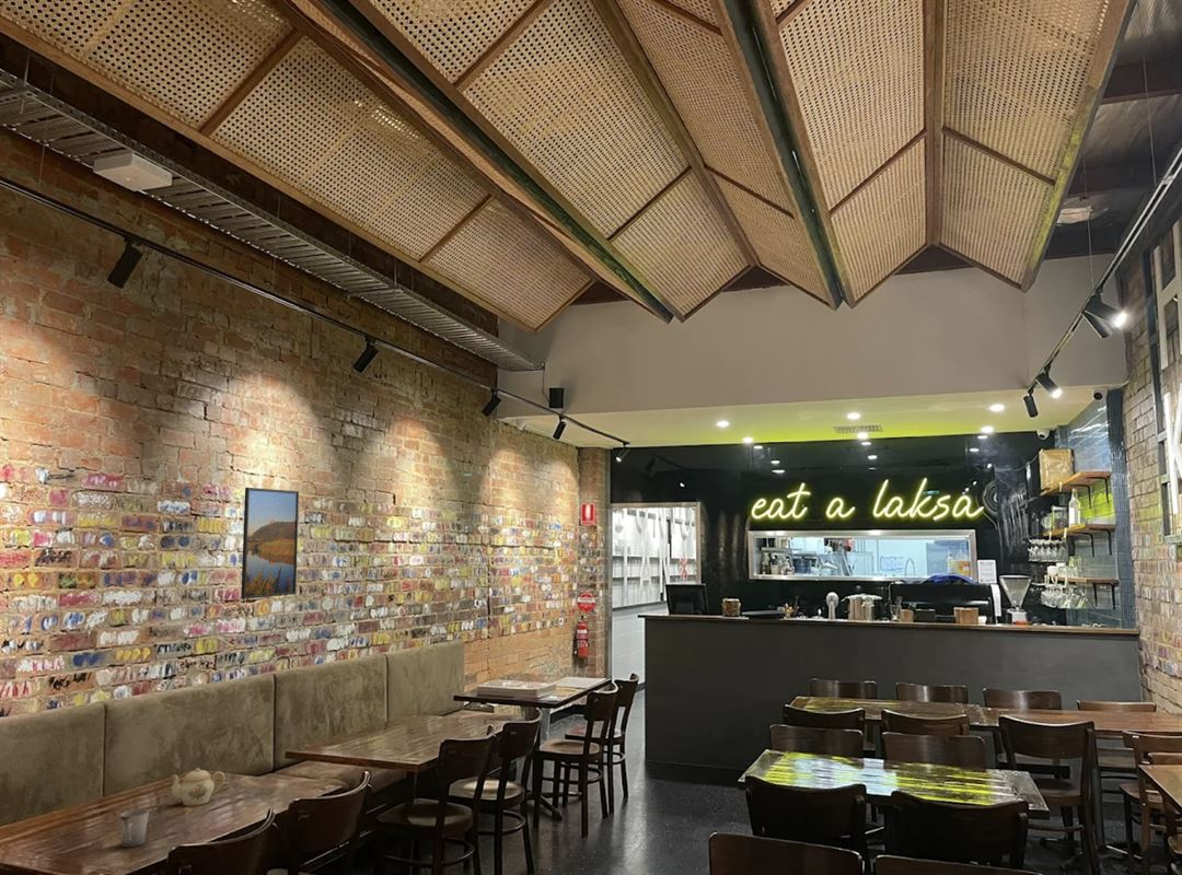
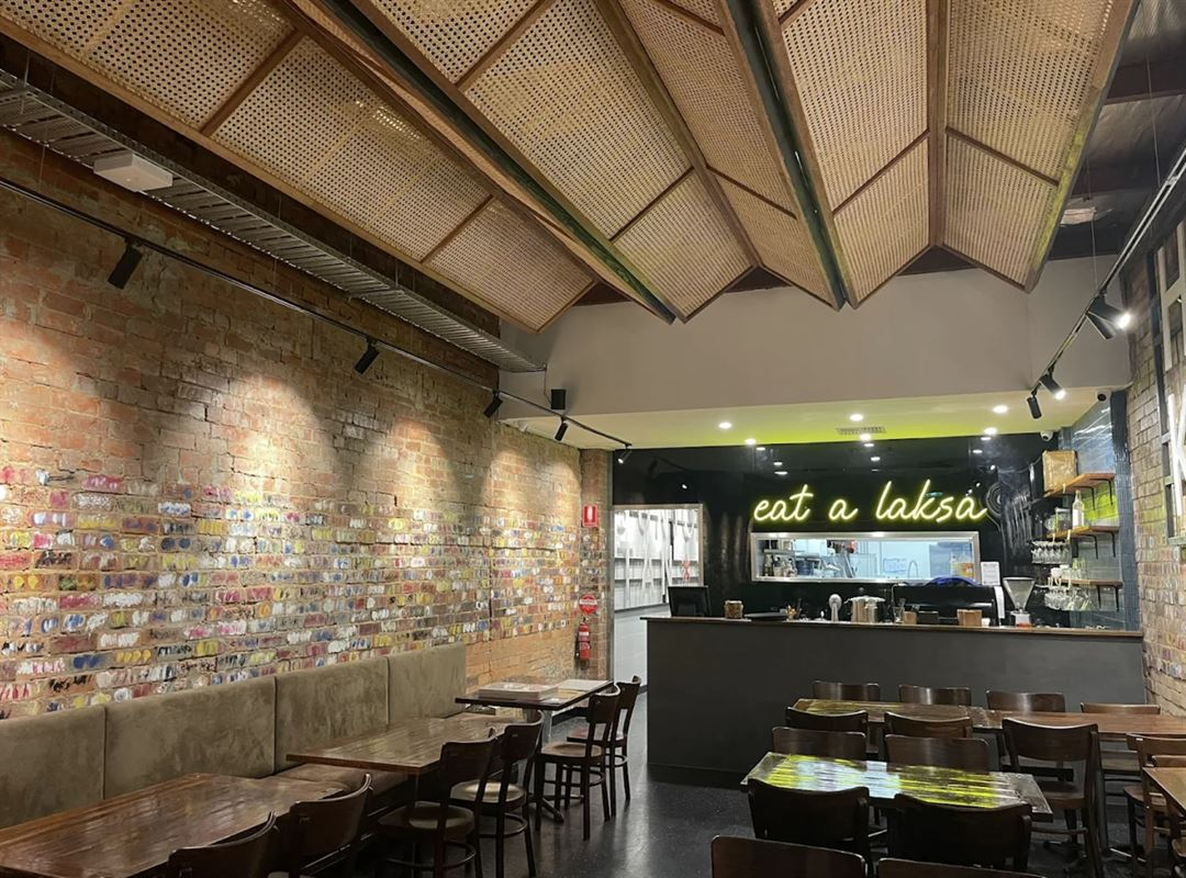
- teapot (198, 784)
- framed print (270, 542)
- cup (132, 829)
